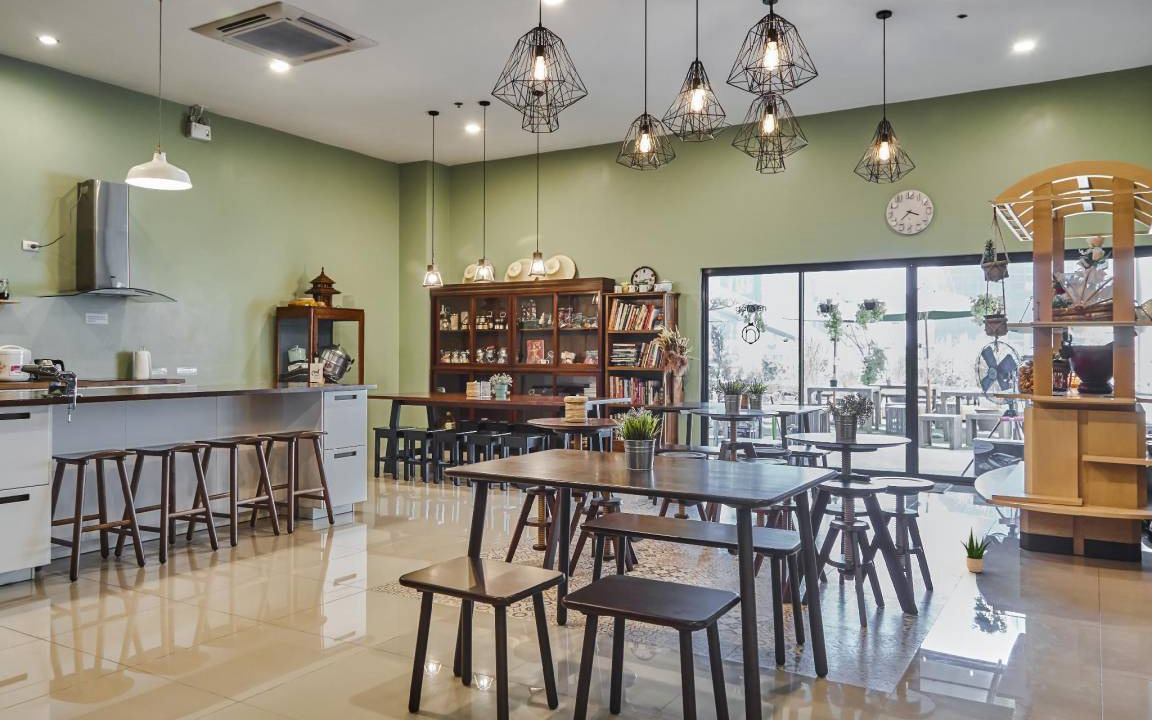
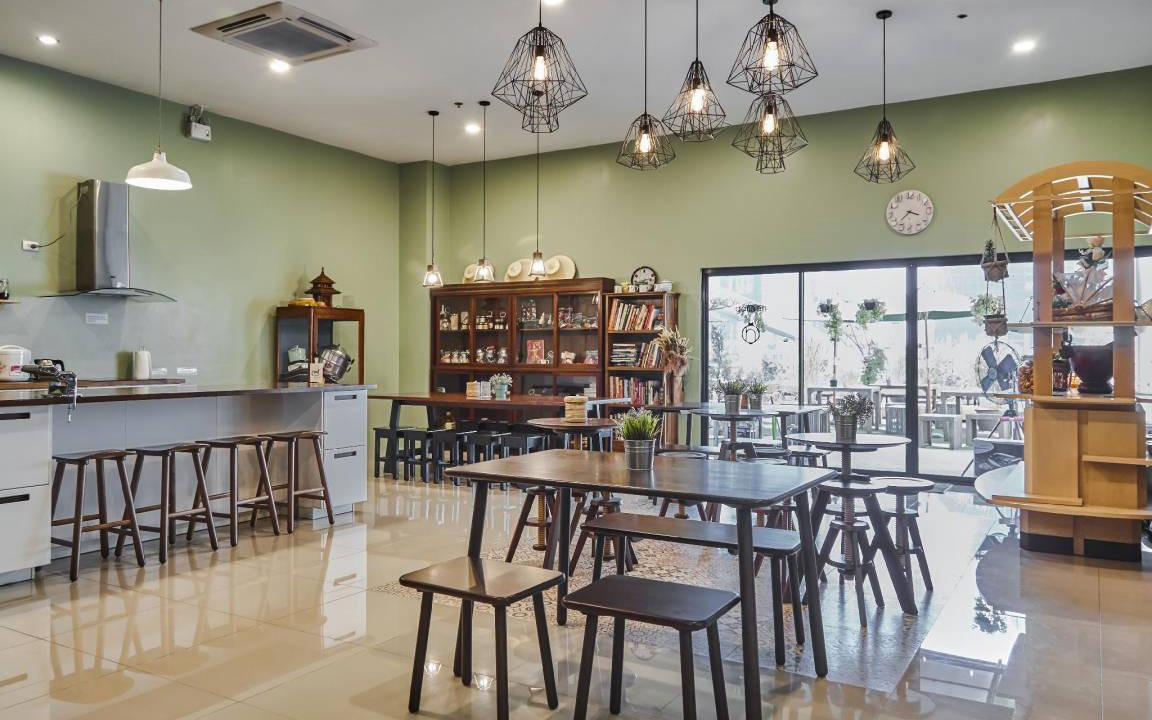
- potted plant (975, 550)
